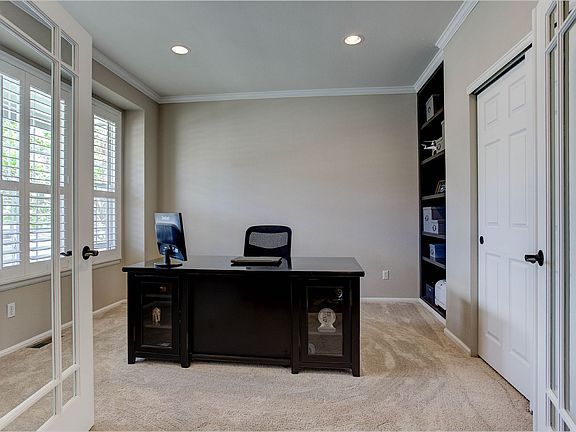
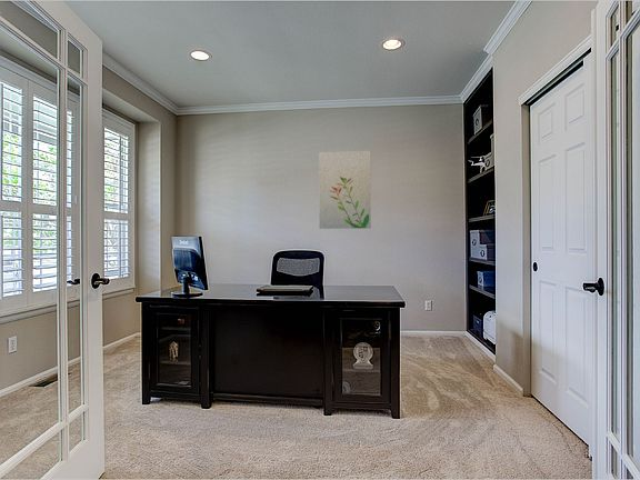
+ wall art (344, 190)
